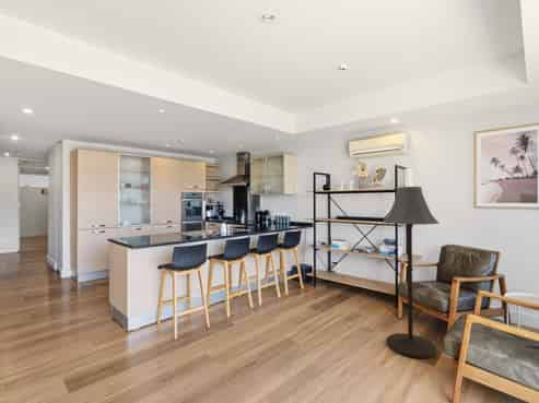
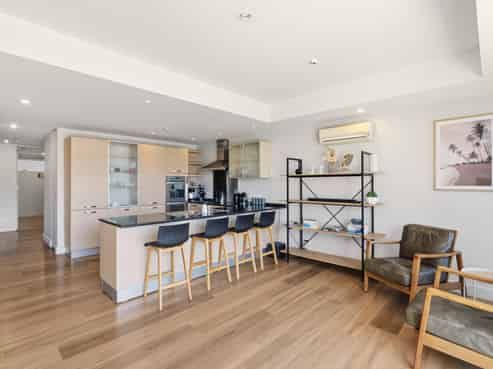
- floor lamp (409, 266)
